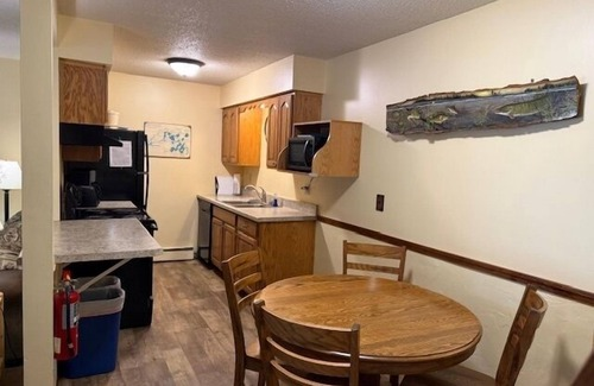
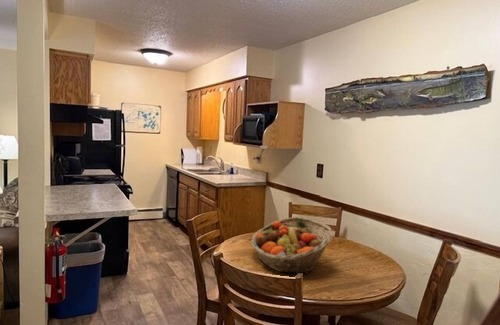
+ fruit basket (290, 242)
